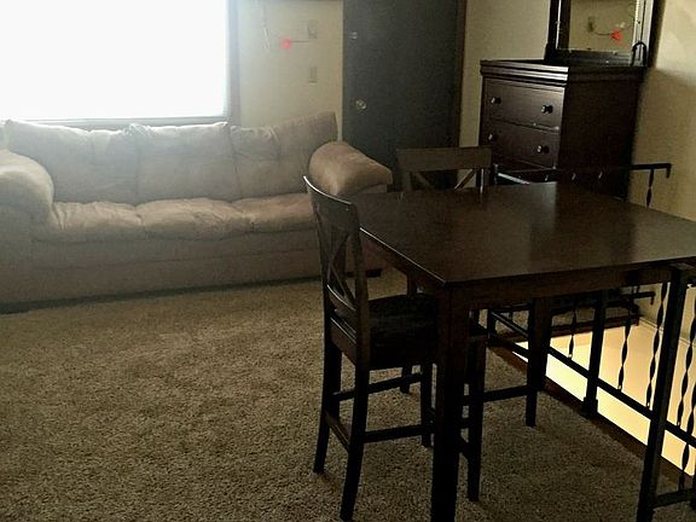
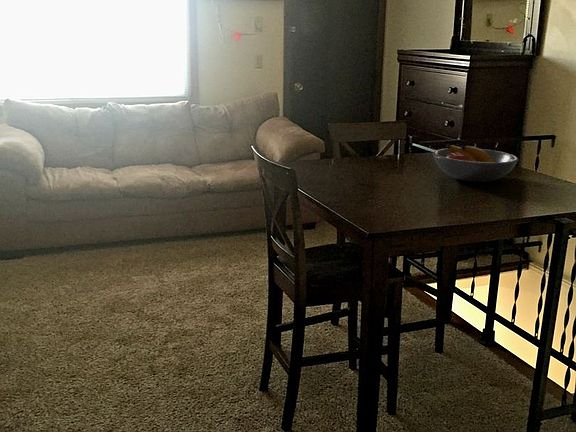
+ fruit bowl (474, 163)
